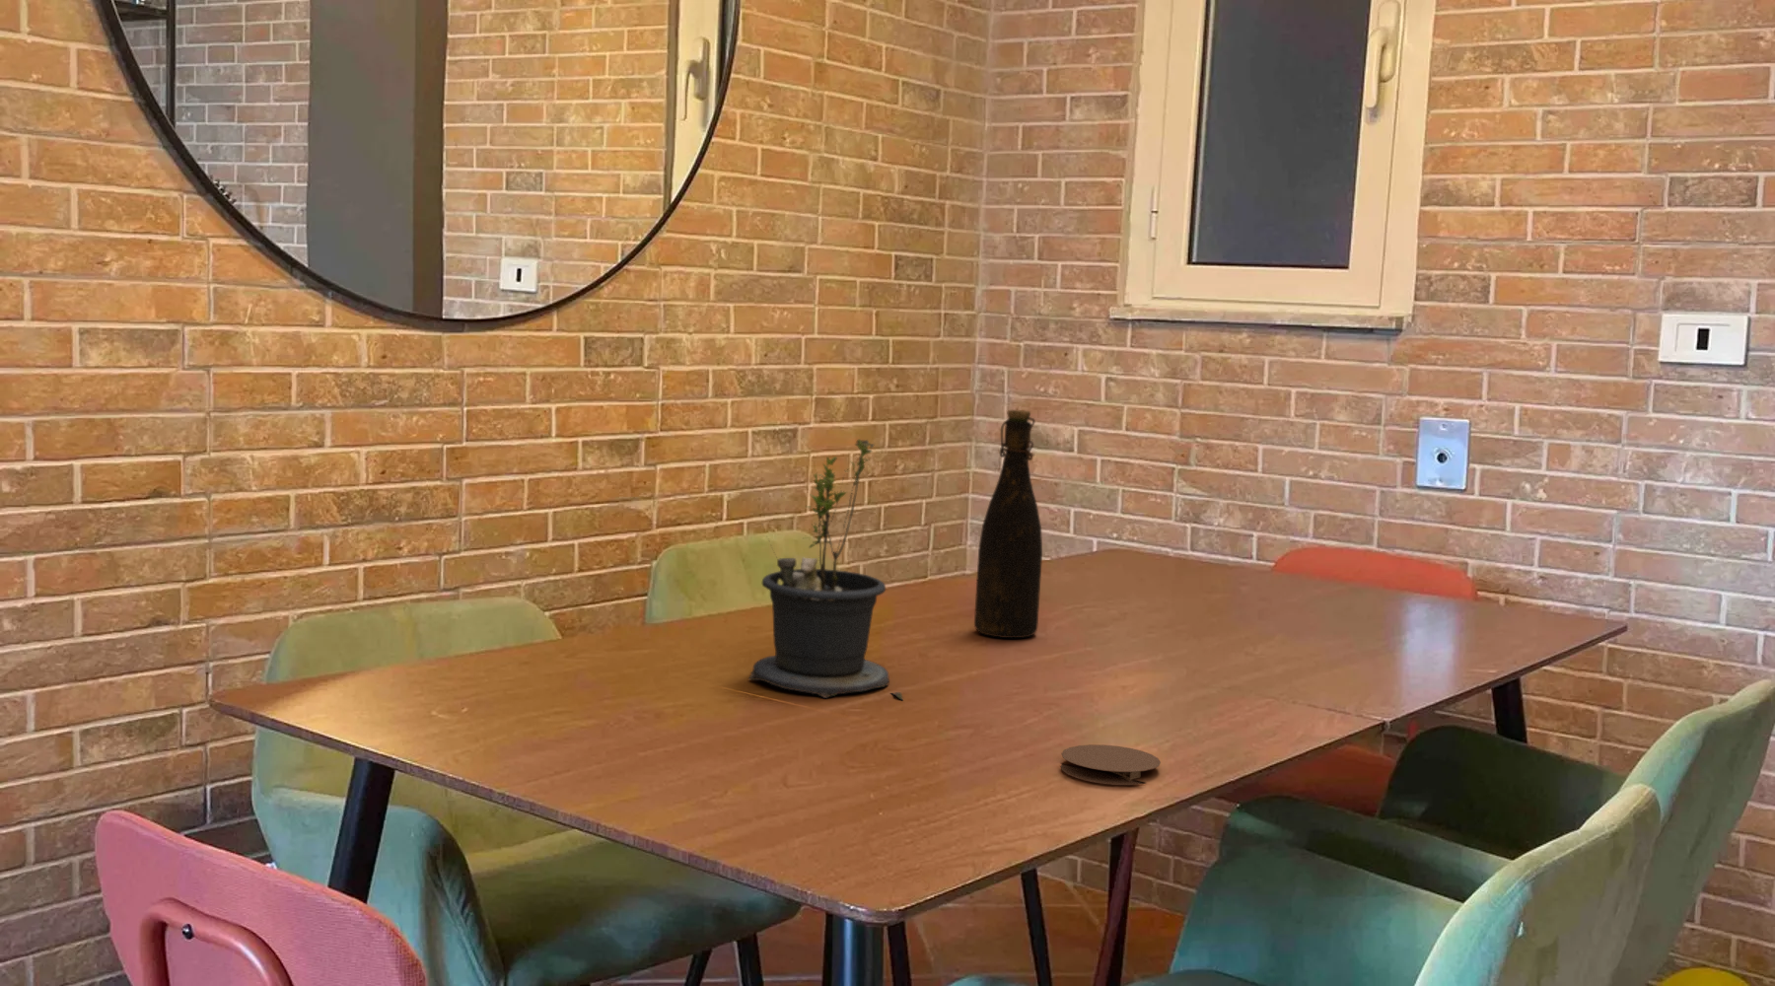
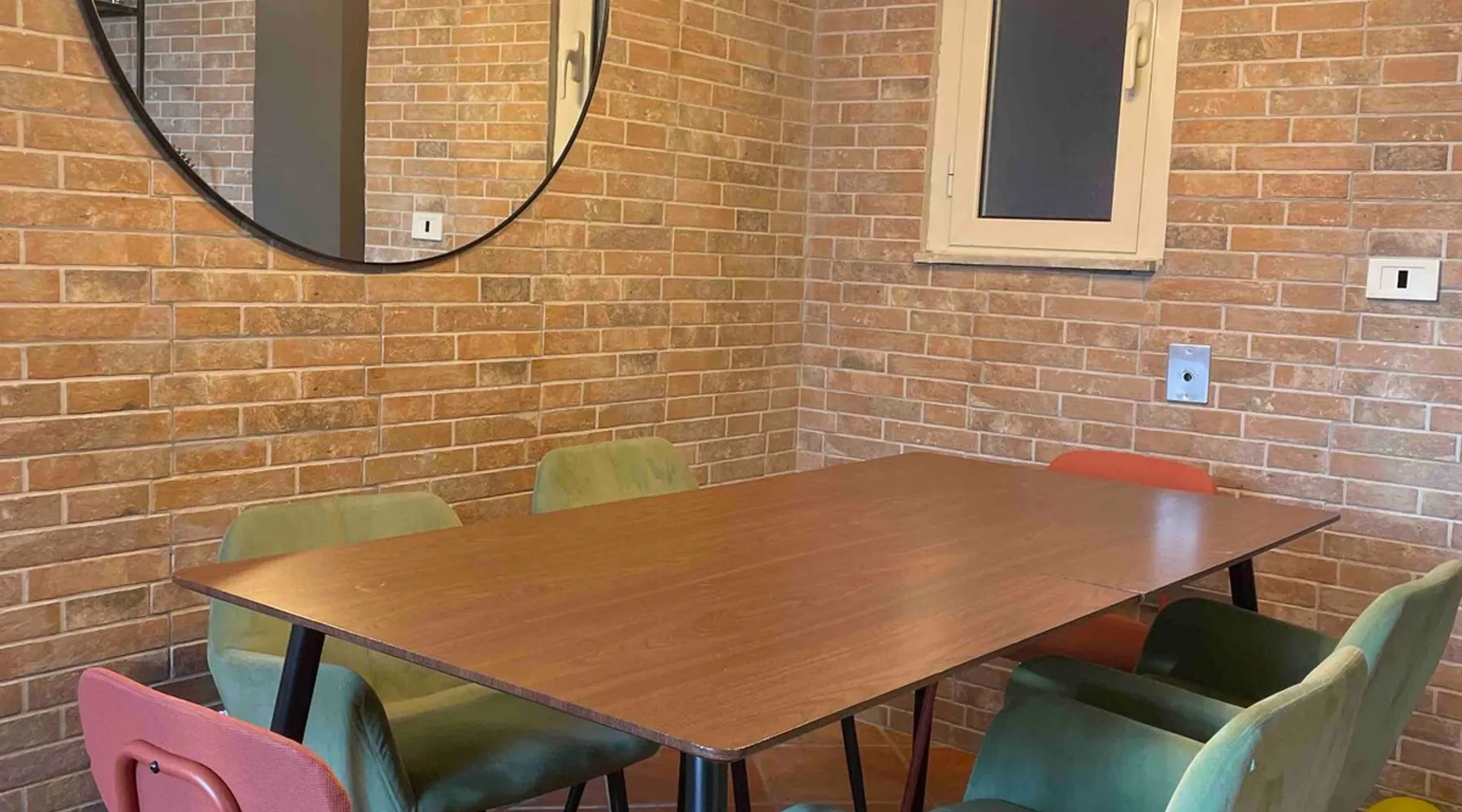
- bottle (1011, 522)
- potted plant (833, 563)
- coaster (1111, 764)
